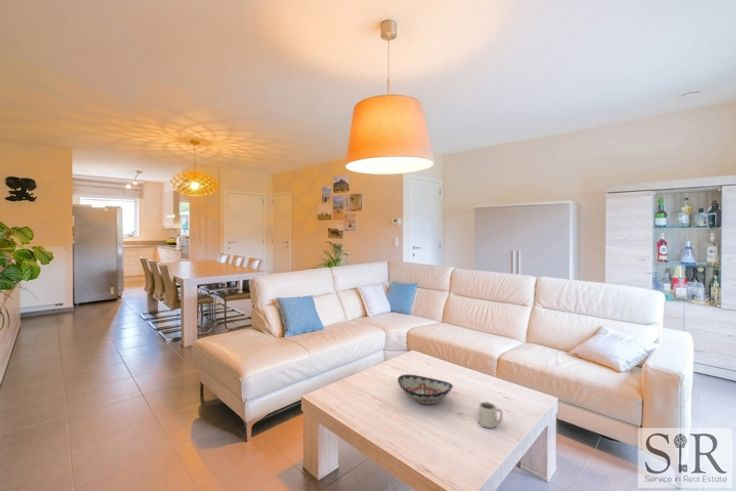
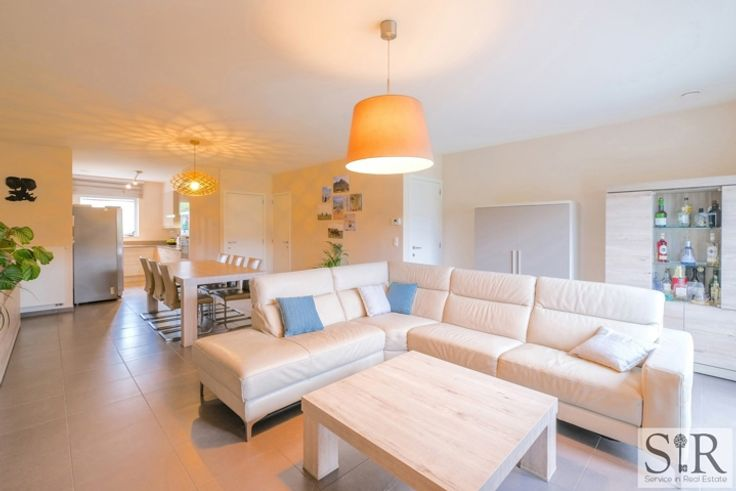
- cup (490, 415)
- decorative bowl (424, 390)
